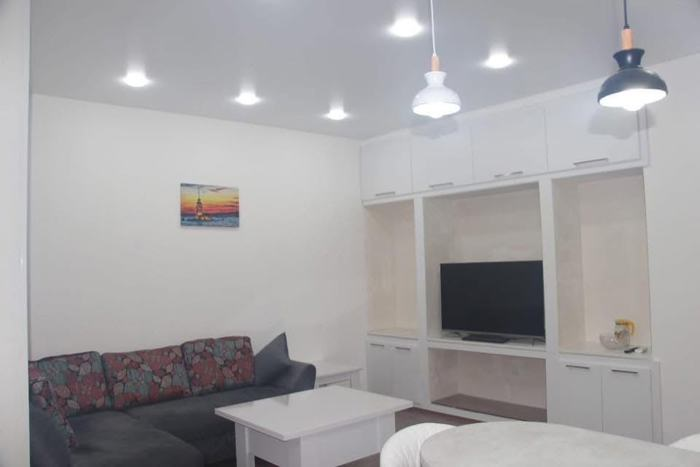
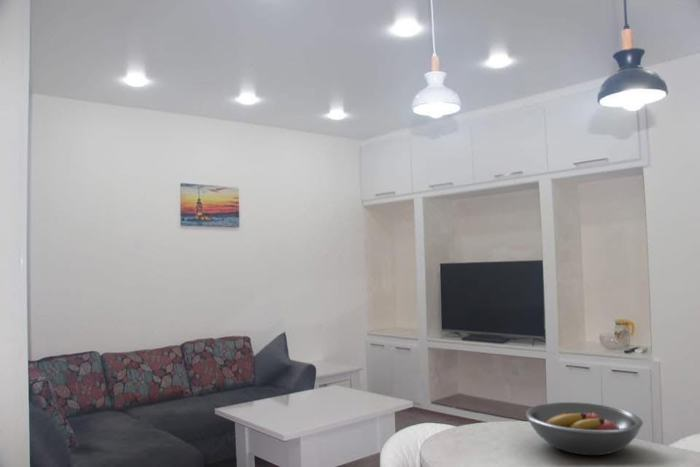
+ fruit bowl (582, 427)
